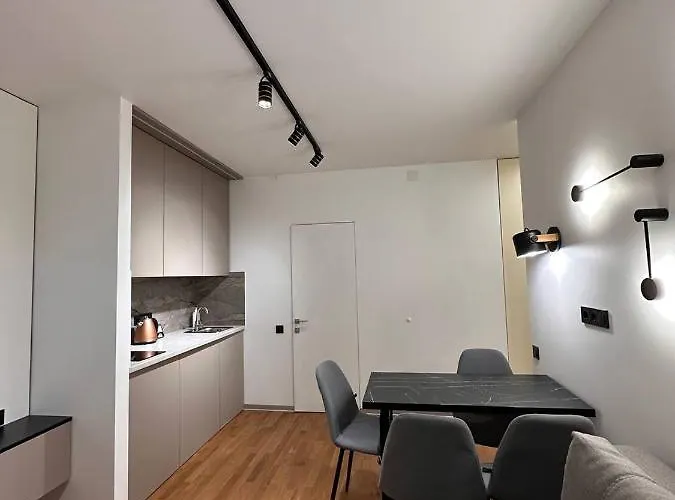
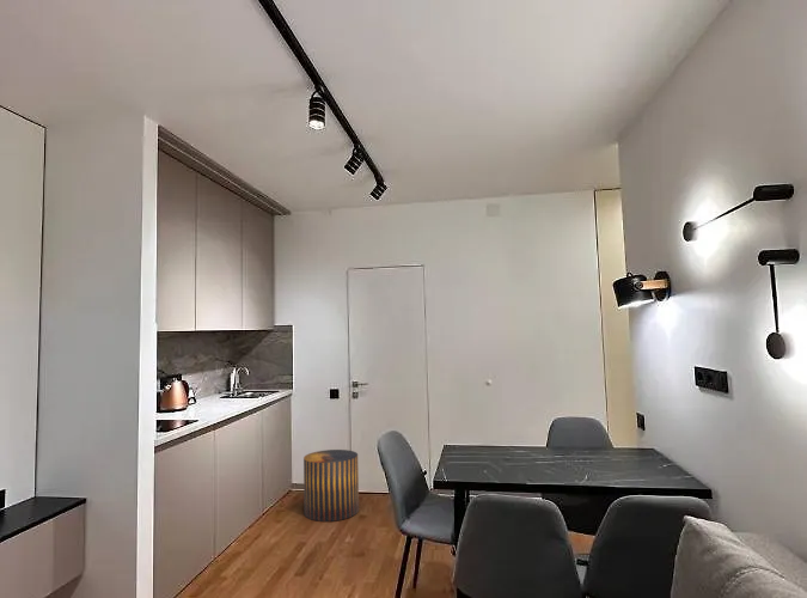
+ stool (331, 483)
